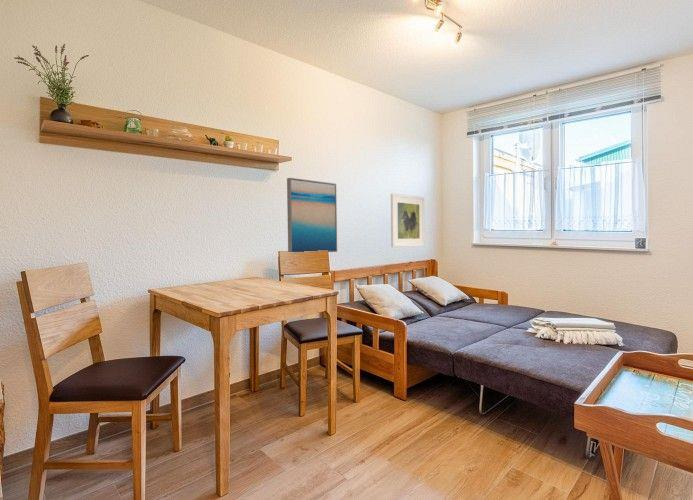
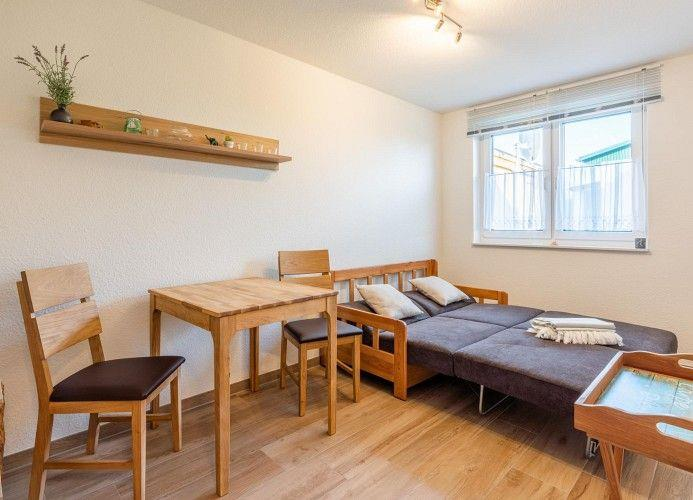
- wall art (313, 216)
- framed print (408, 221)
